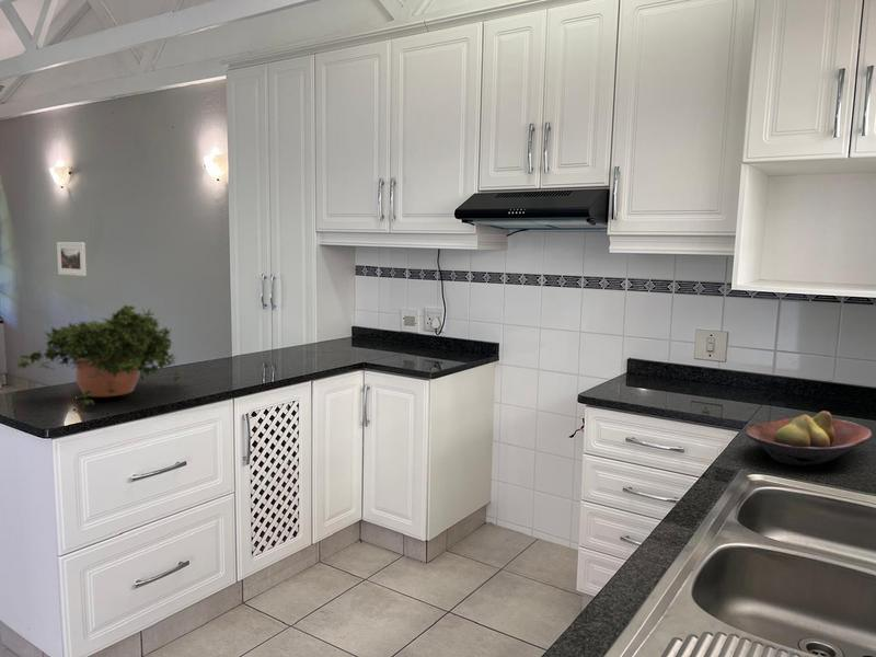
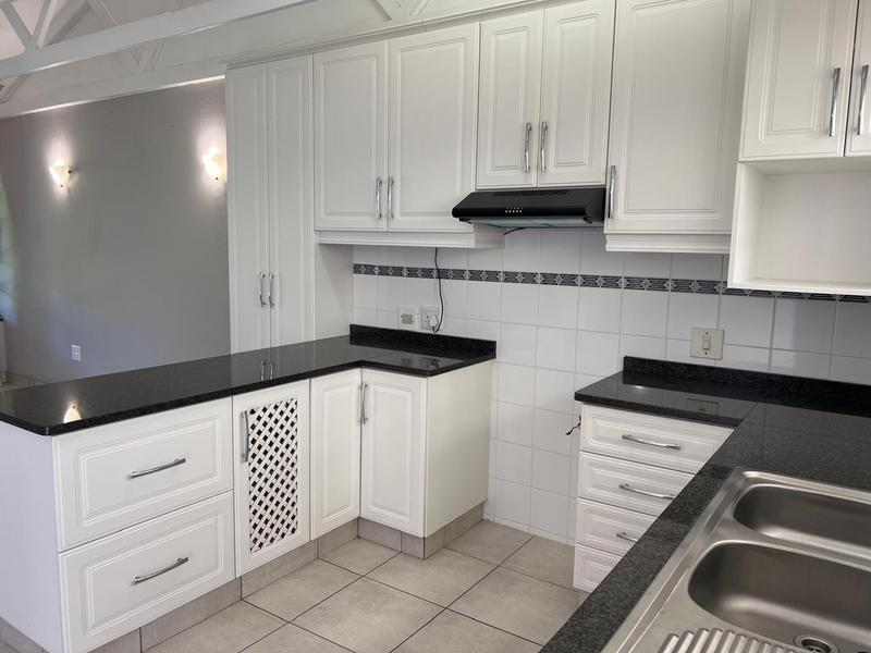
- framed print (71, 258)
- potted plant (111, 349)
- fruit bowl (809, 433)
